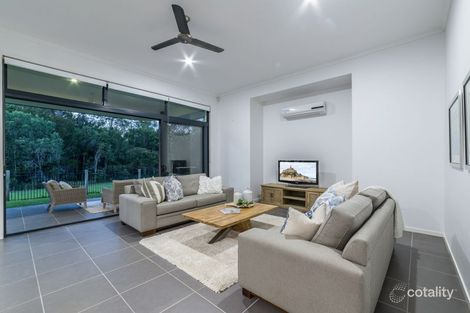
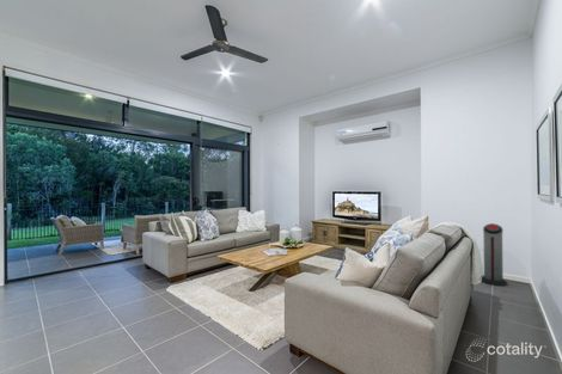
+ air purifier (493, 252)
